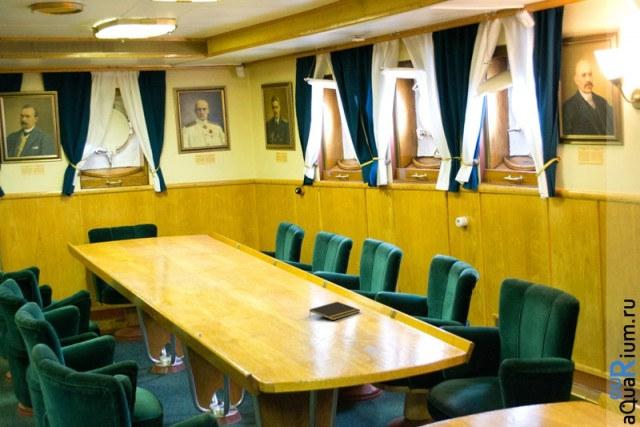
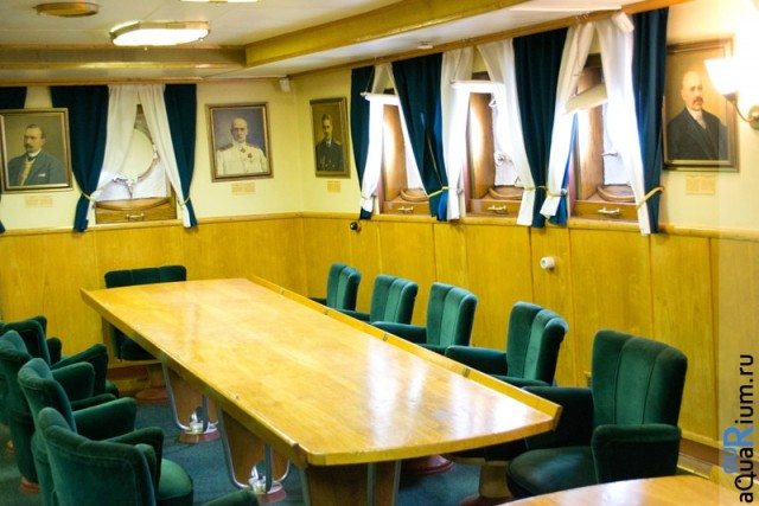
- notepad (335, 310)
